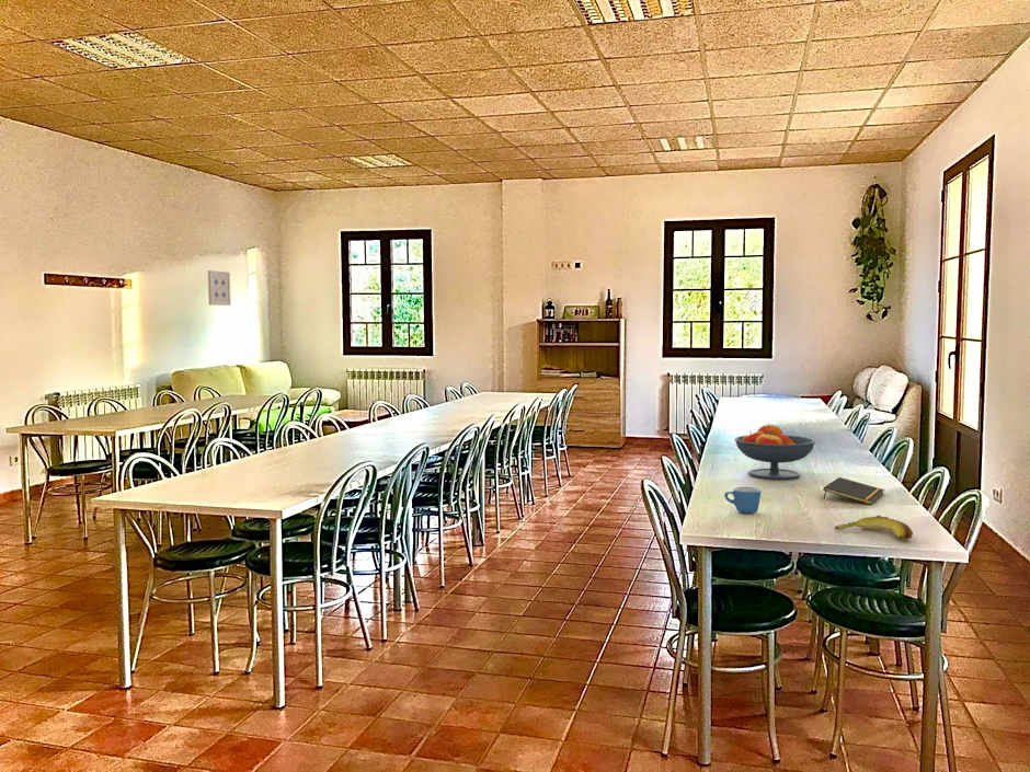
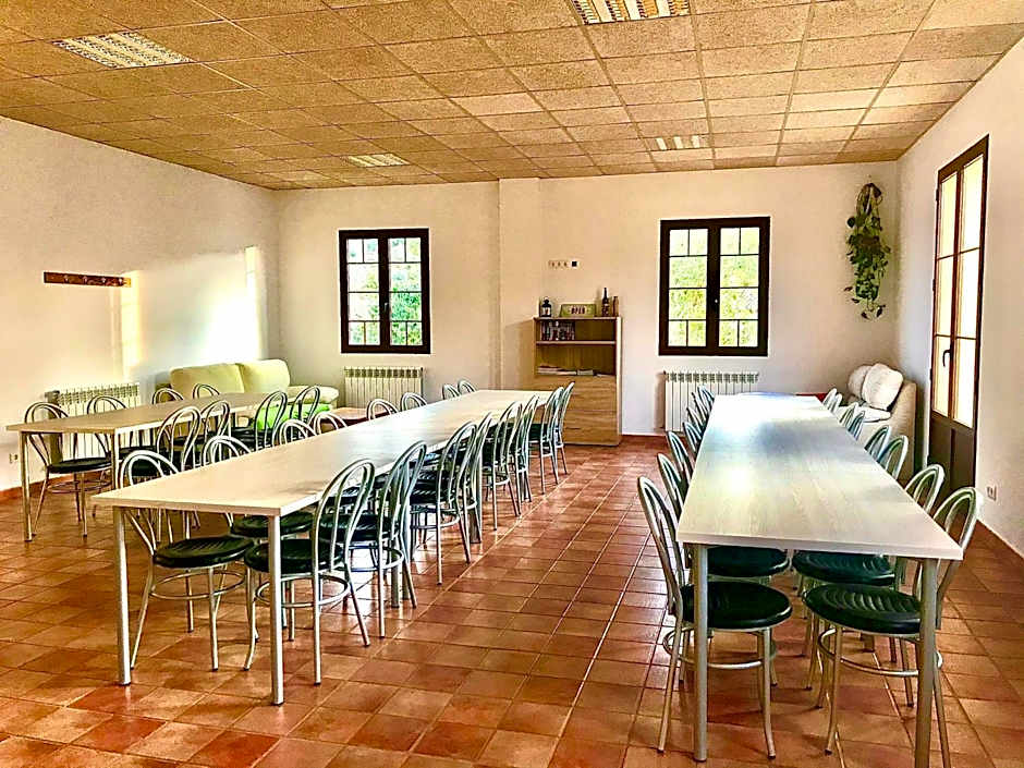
- banana (872, 527)
- notepad (854, 489)
- fruit bowl (774, 450)
- mug (742, 499)
- wall art (219, 288)
